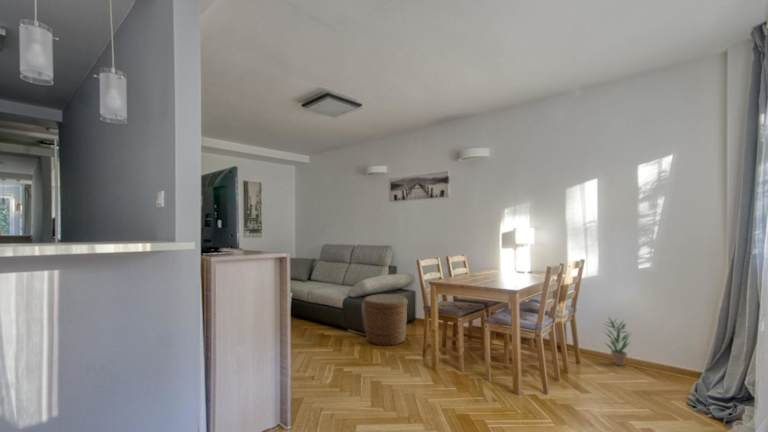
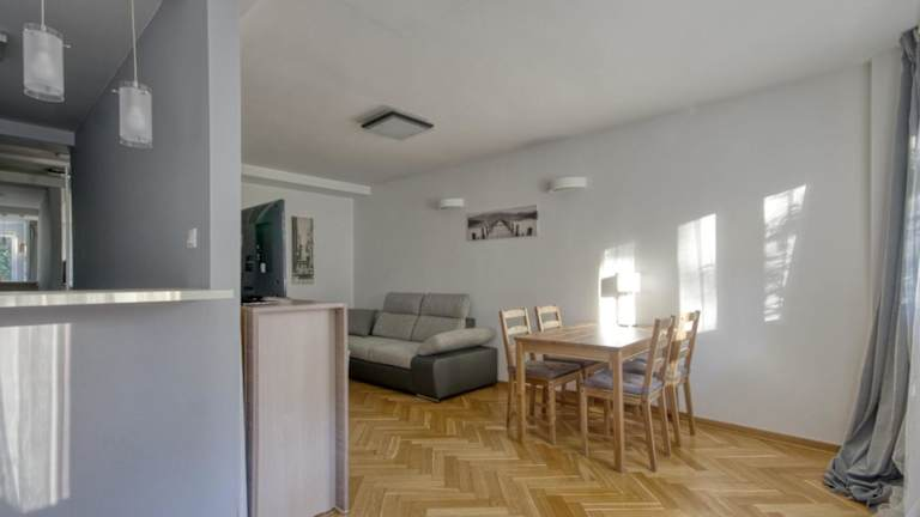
- potted plant (617, 340)
- woven basket (385, 318)
